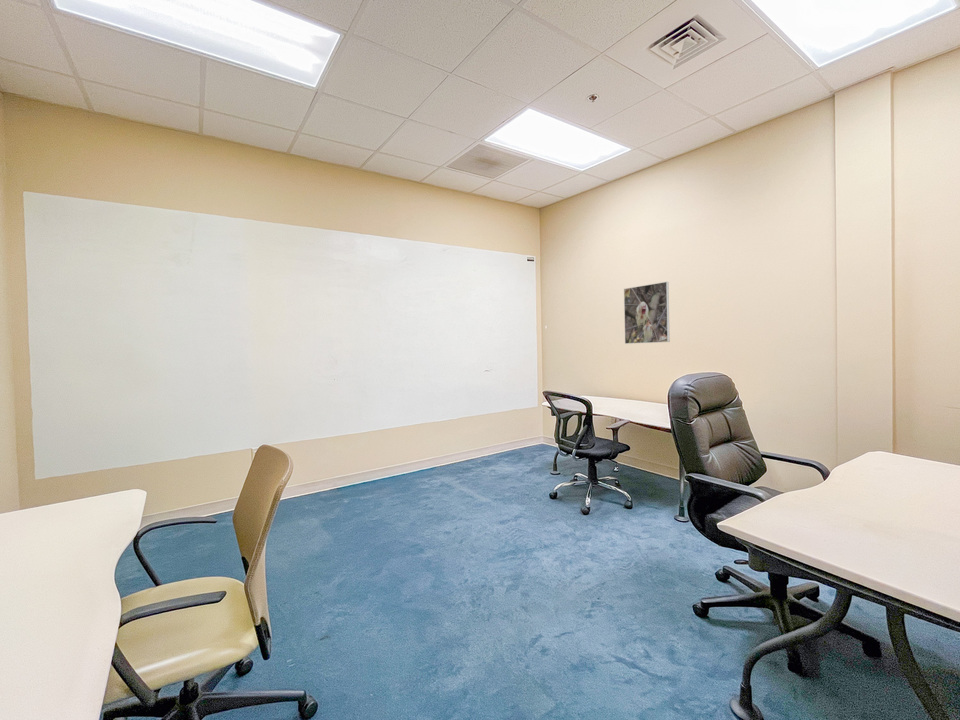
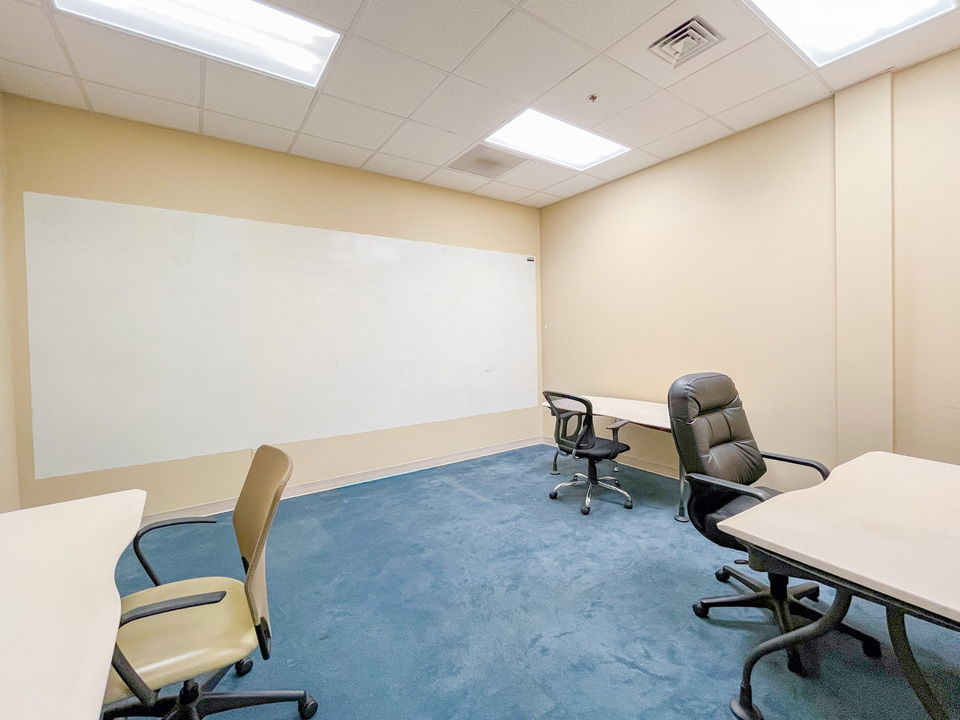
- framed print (645, 314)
